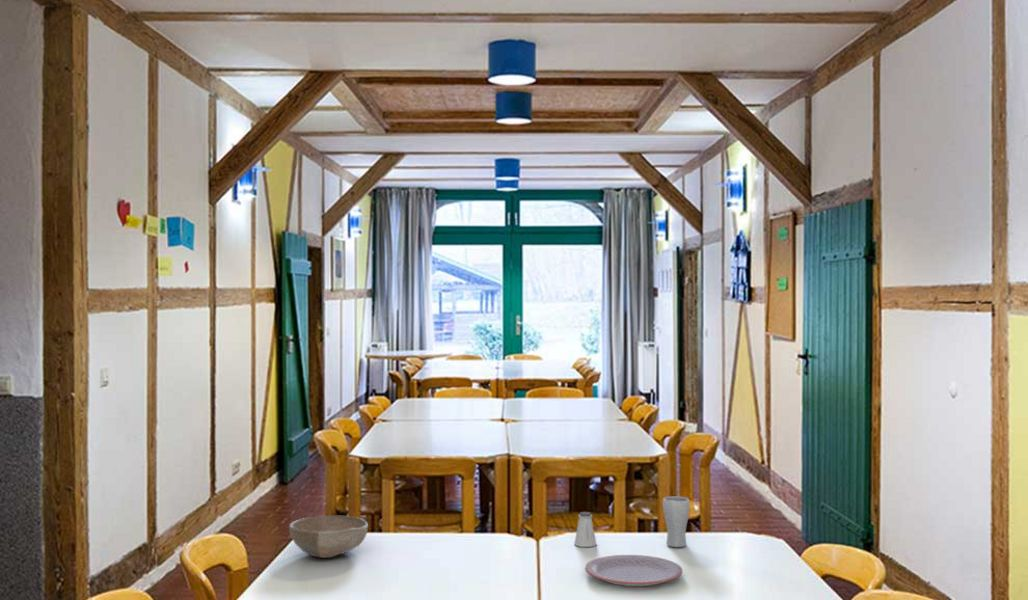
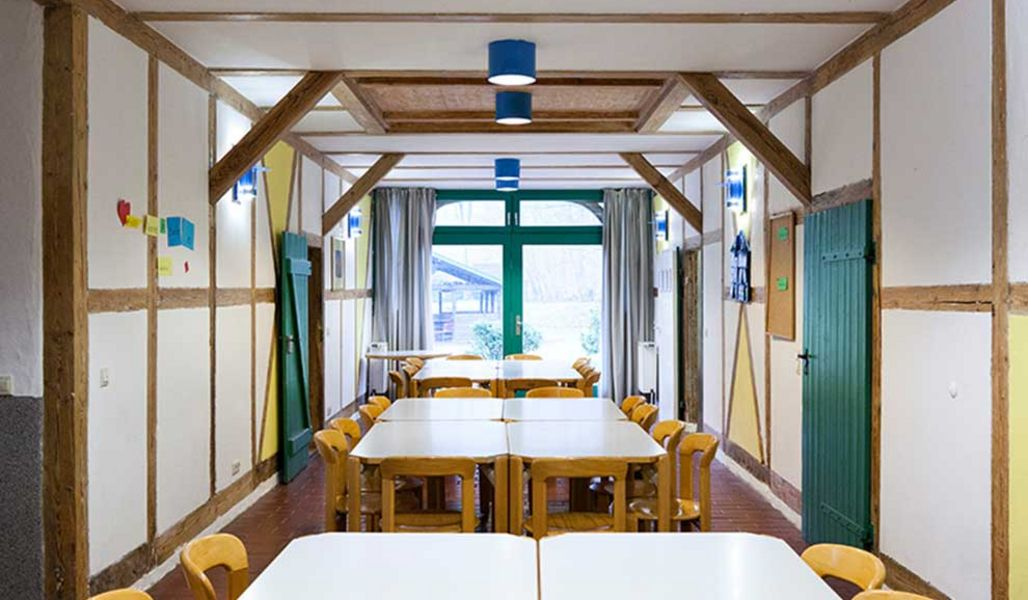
- bowl (328, 538)
- drinking glass (676, 522)
- plate (633, 571)
- saltshaker (585, 528)
